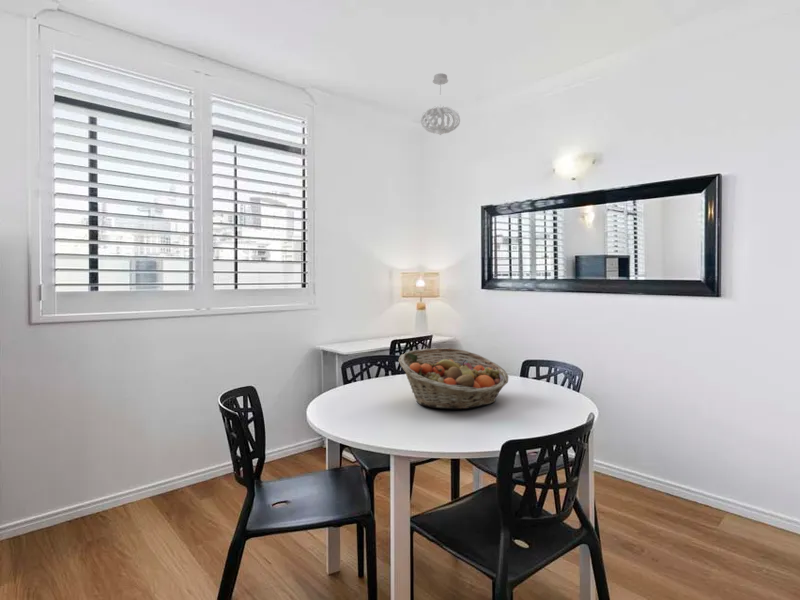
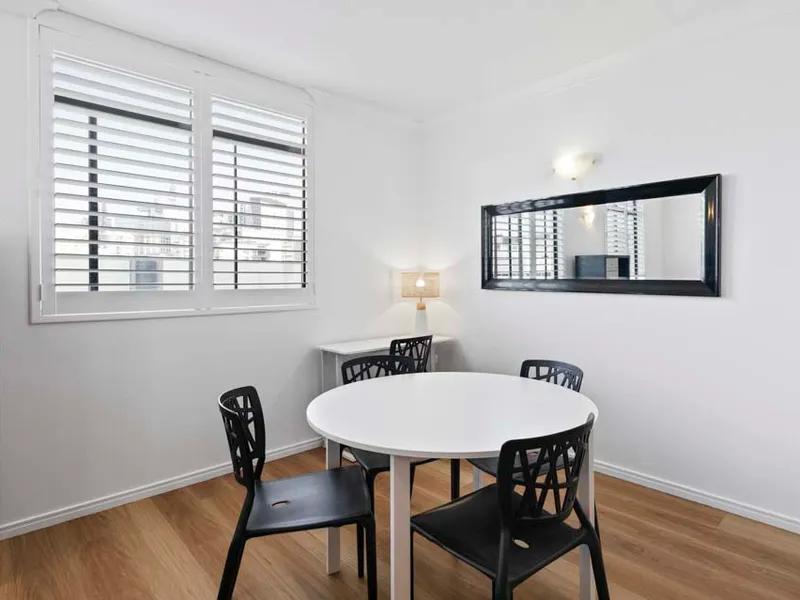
- pendant light (440, 106)
- fruit basket (453, 376)
